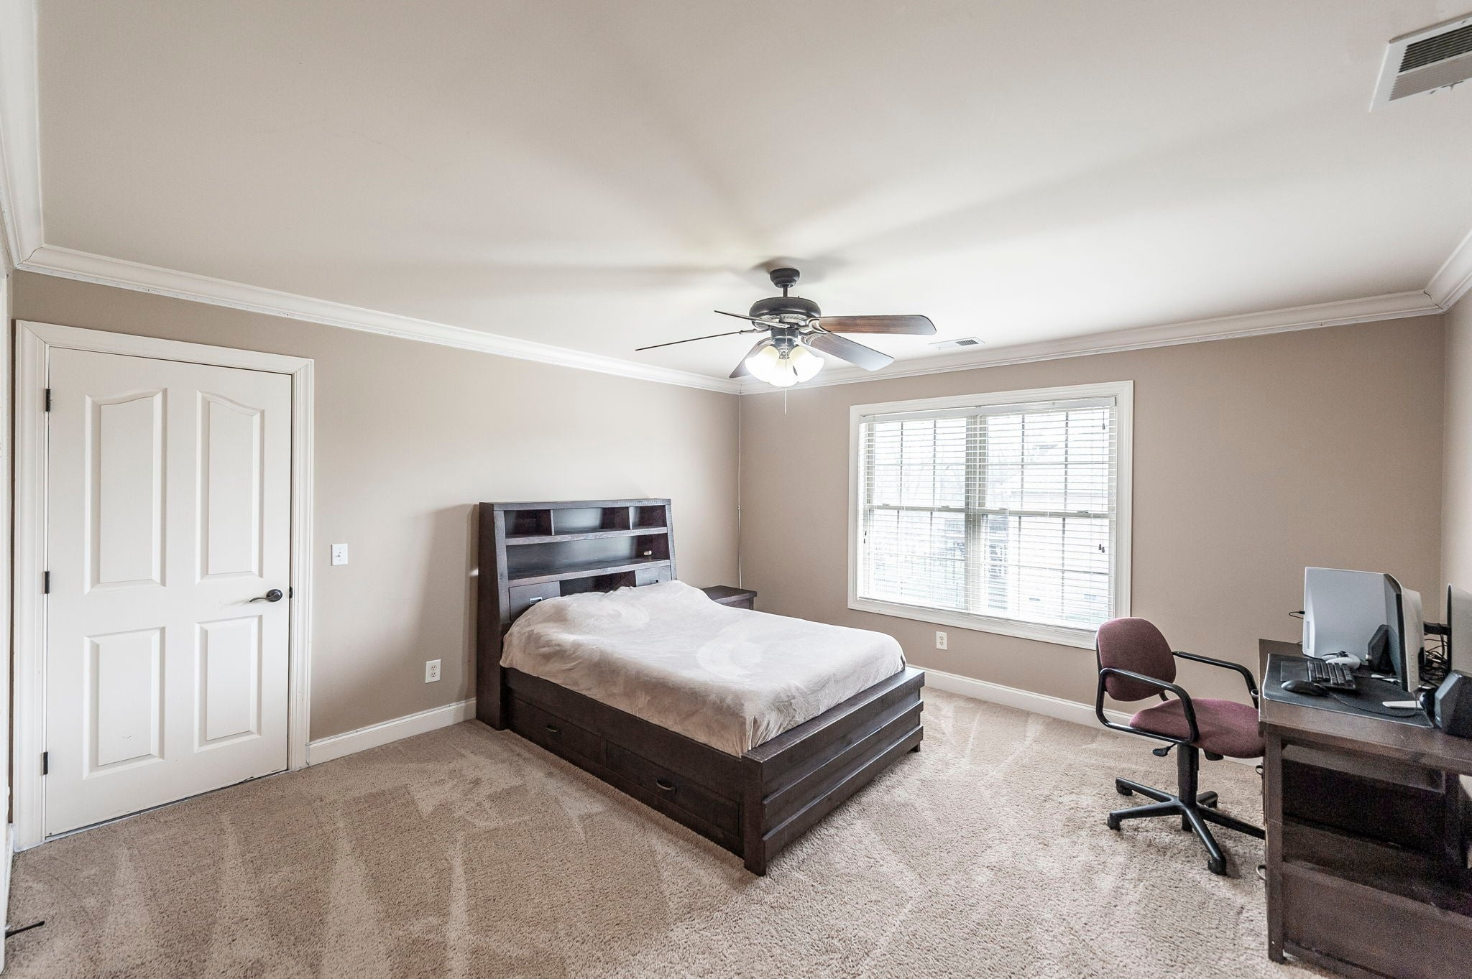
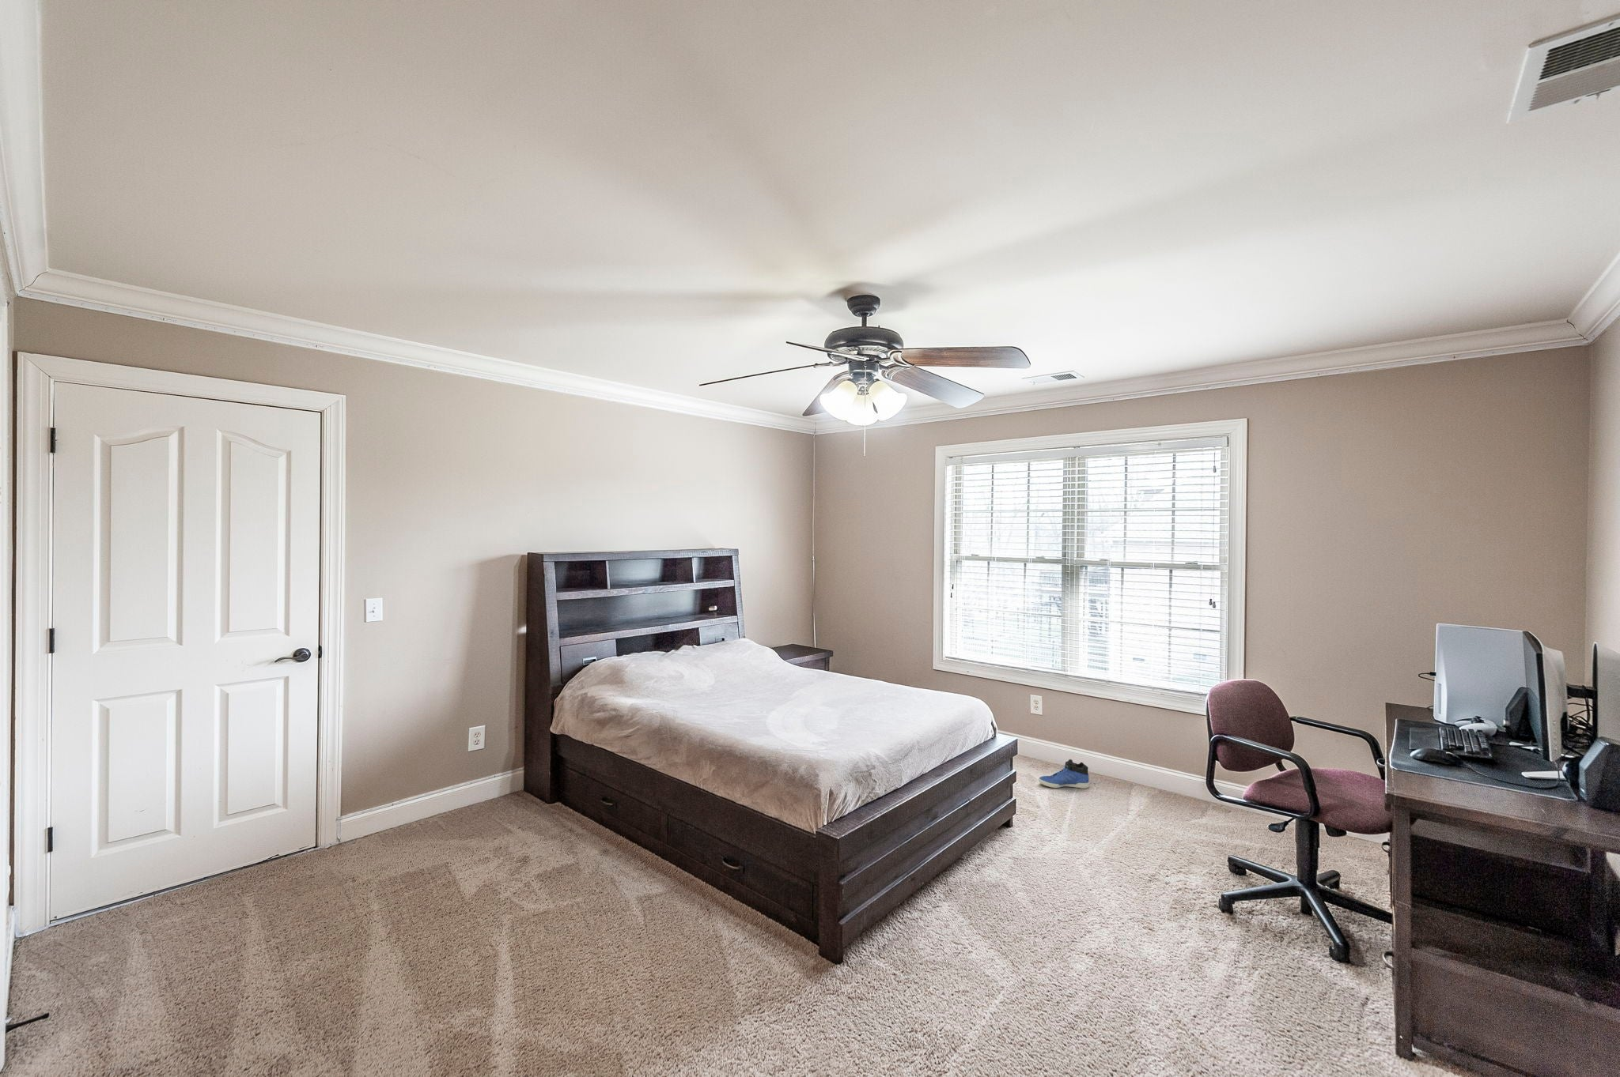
+ sneaker (1063, 772)
